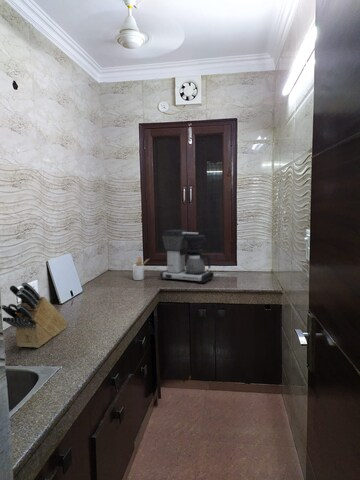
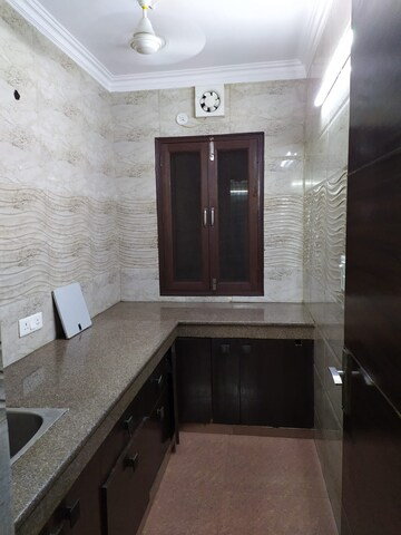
- utensil holder (141, 268)
- coffee maker (188, 254)
- knife block (36, 309)
